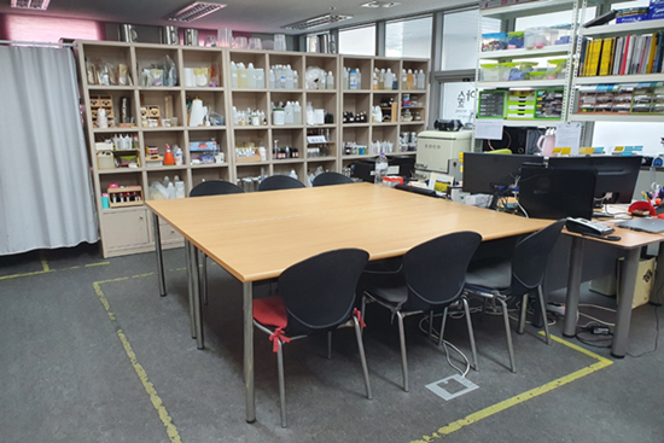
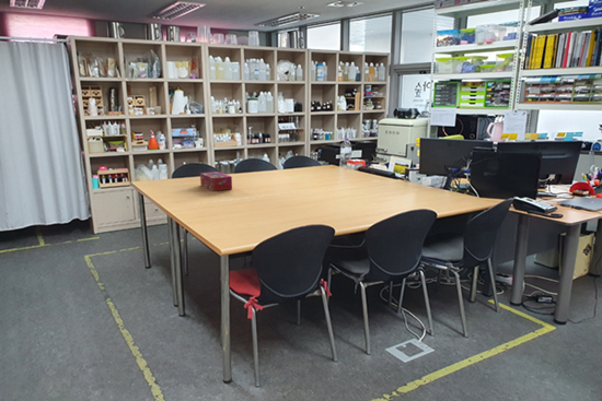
+ tissue box (216, 180)
